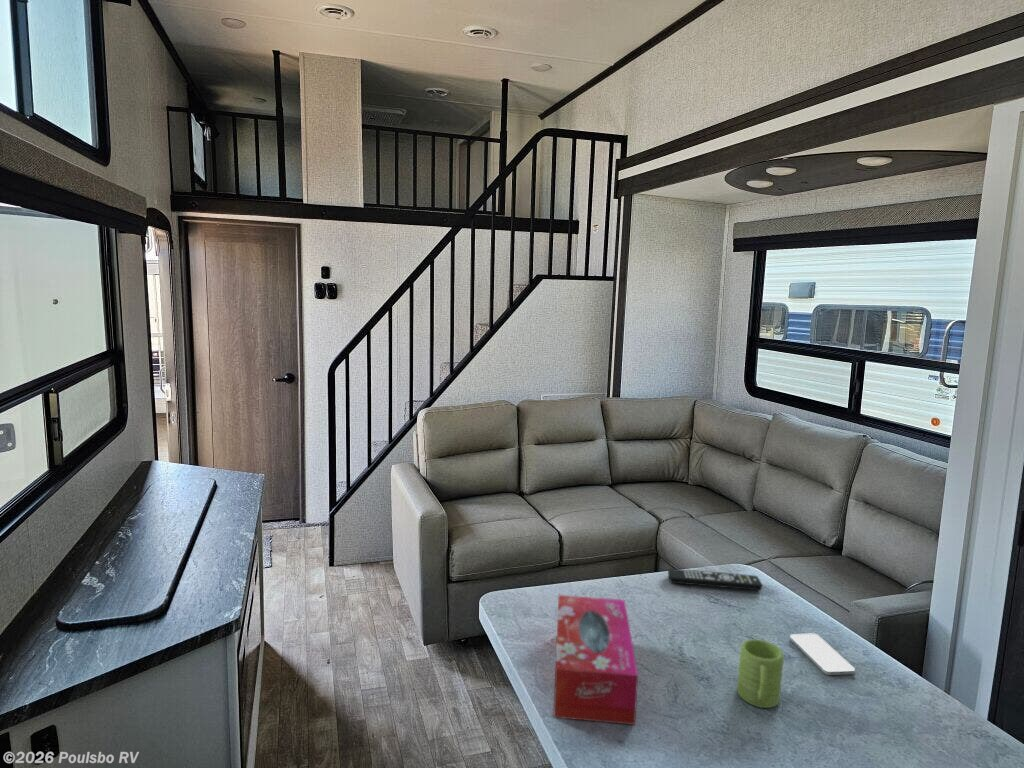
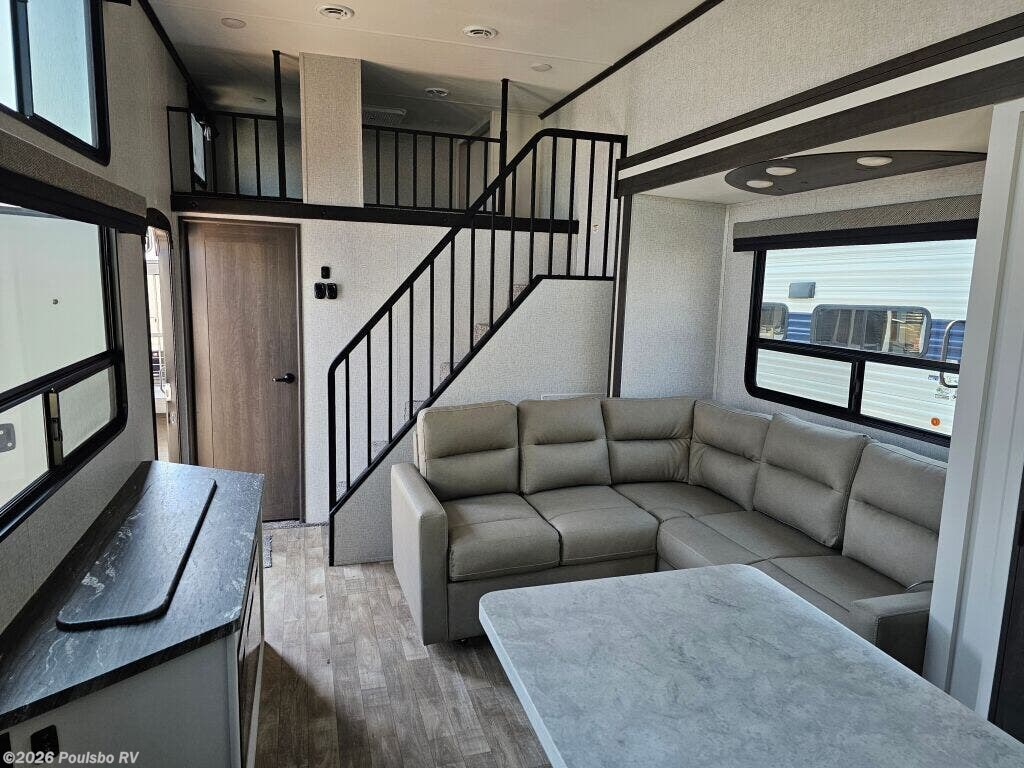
- mug (760, 677)
- remote control (714, 579)
- tissue box (592, 652)
- smartphone (820, 653)
